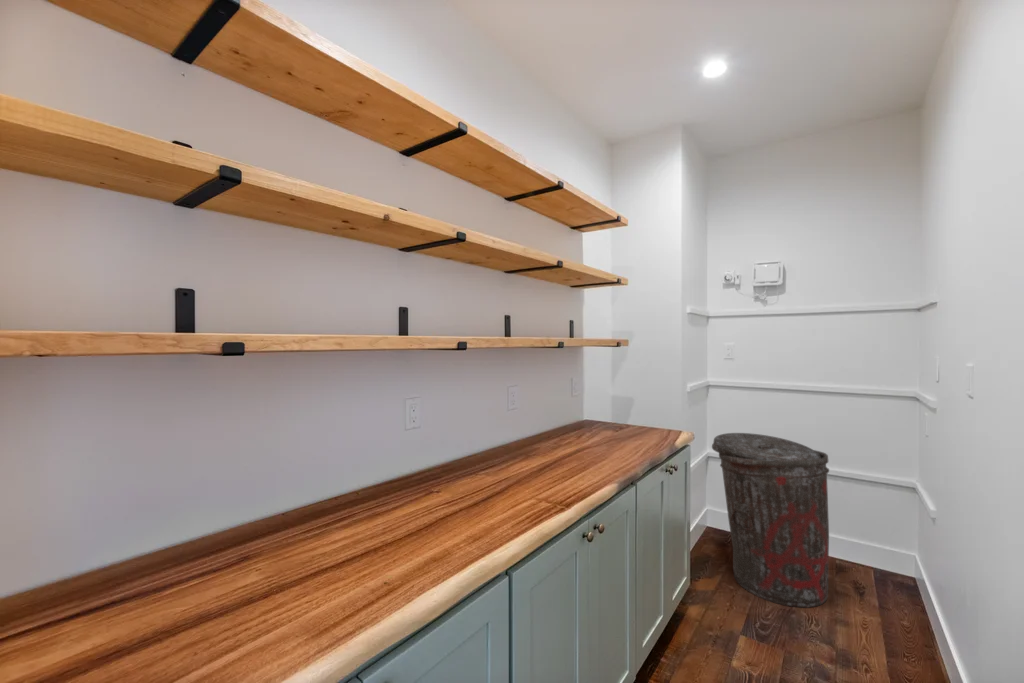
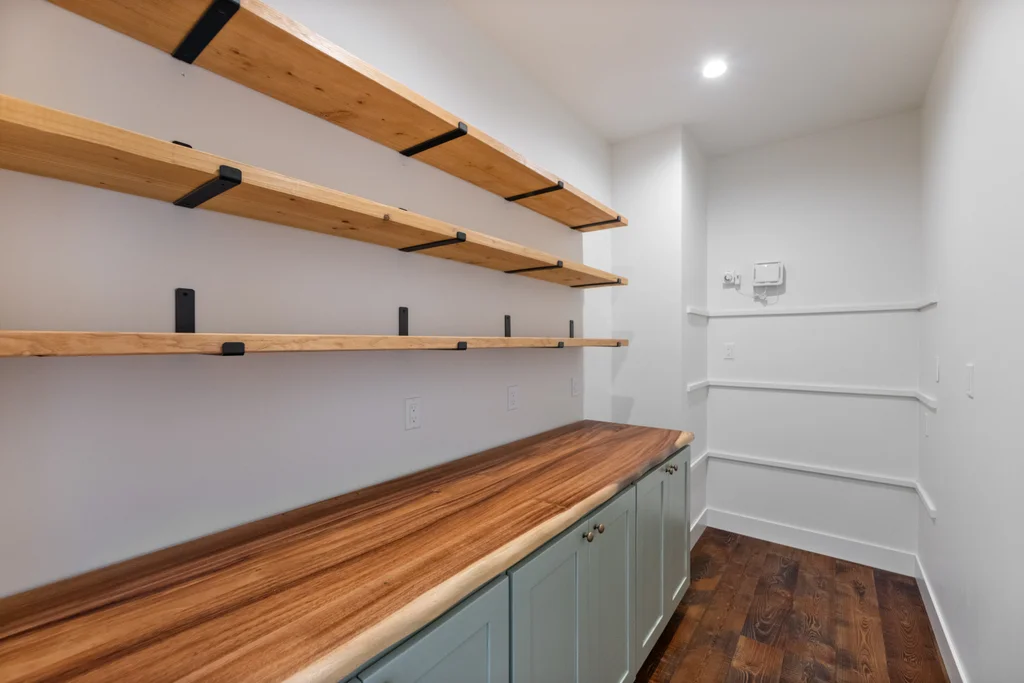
- trash can (767, 510)
